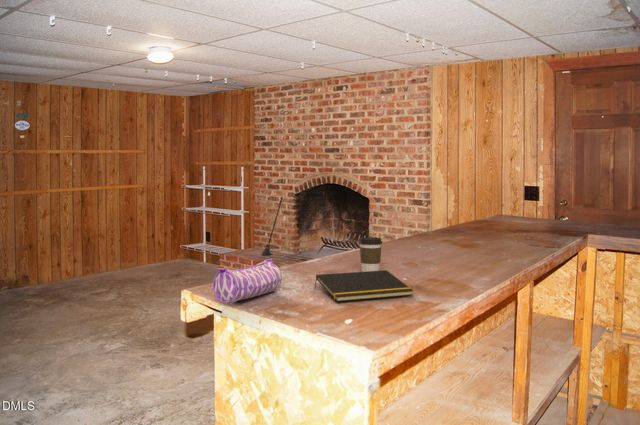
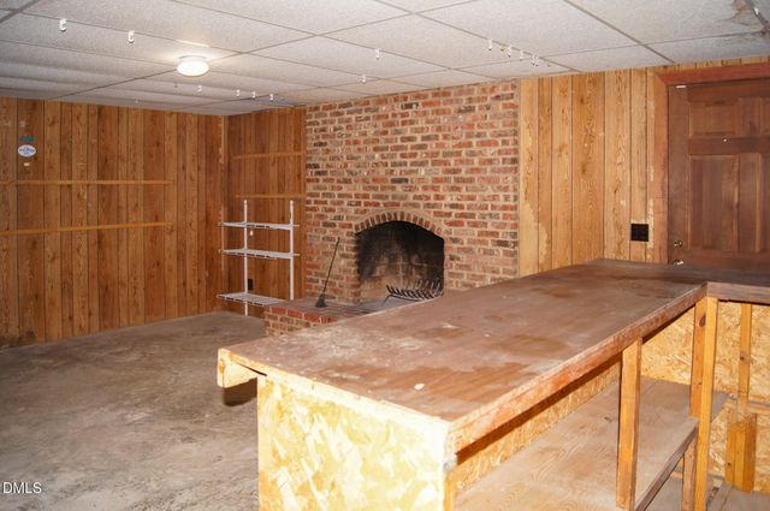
- pencil case (249, 280)
- coffee cup (370, 256)
- notepad (363, 284)
